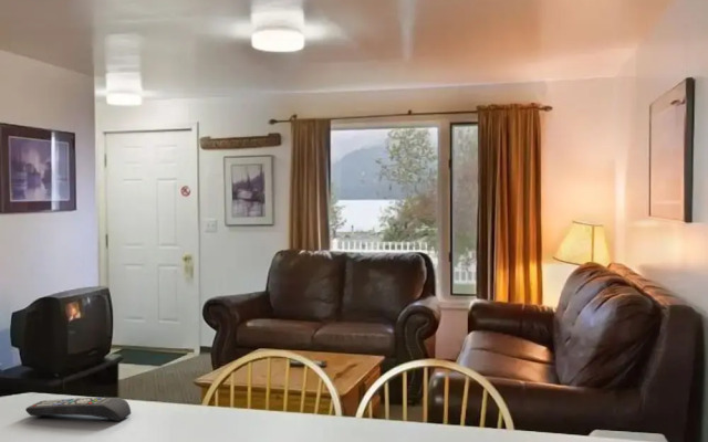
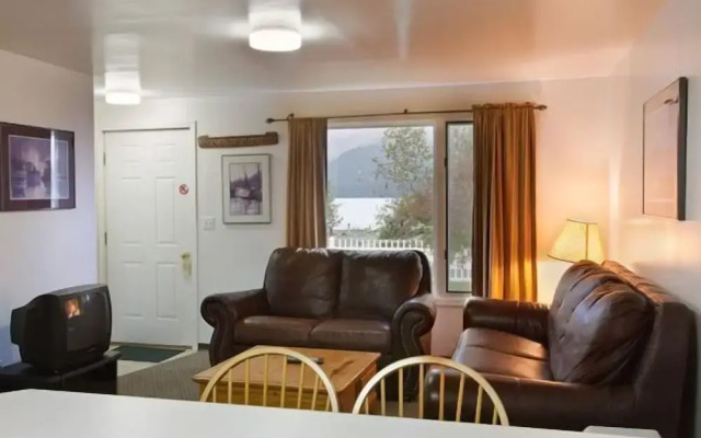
- remote control (79, 407)
